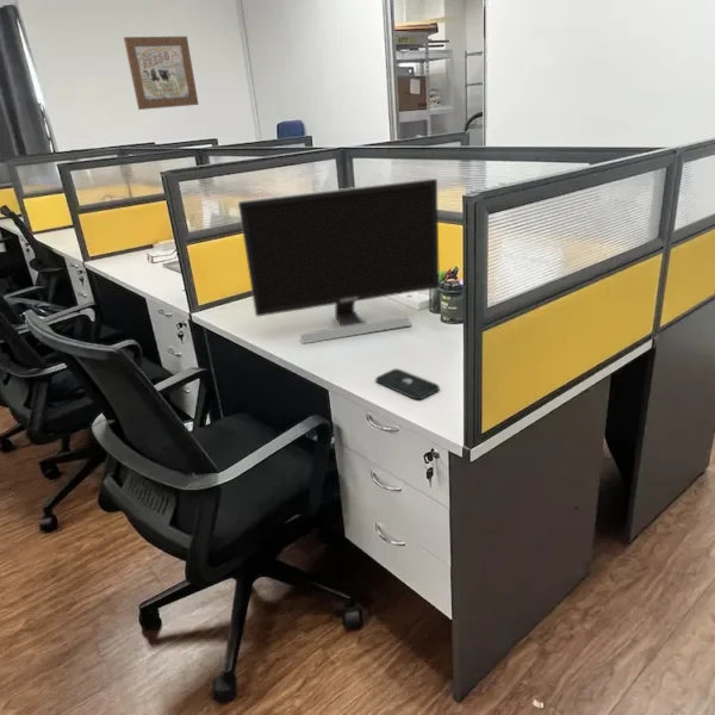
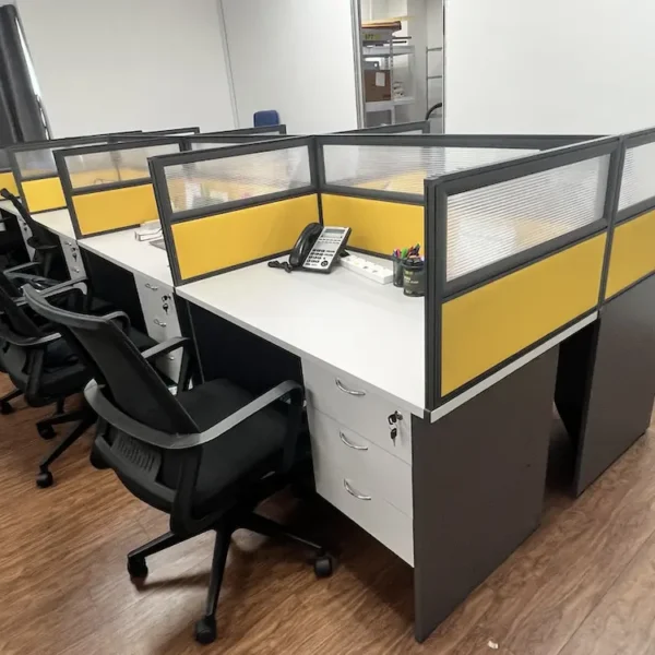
- monitor (344, 260)
- wall art (162, 73)
- smartphone (406, 383)
